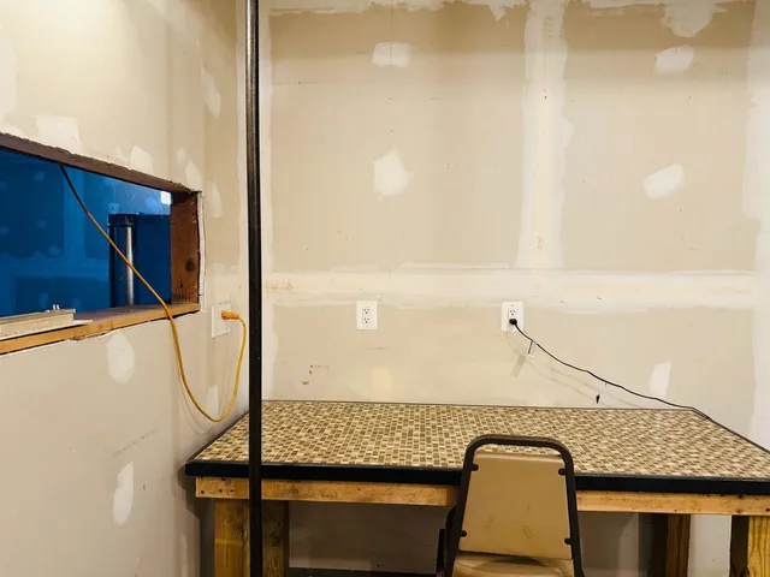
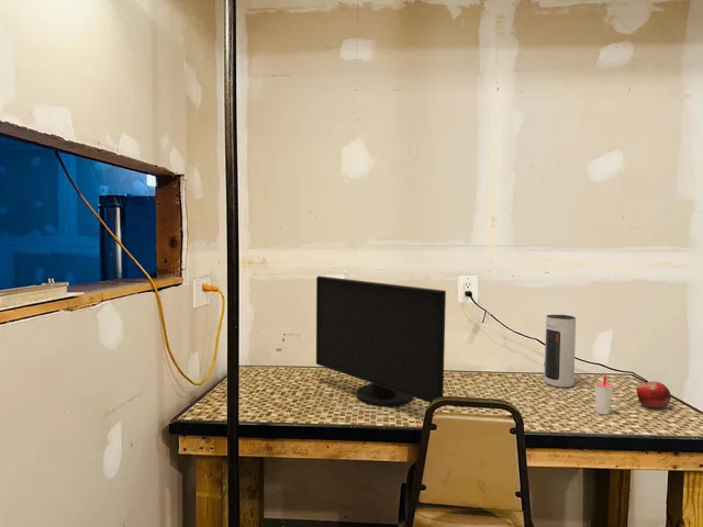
+ speaker (559, 349)
+ fruit (652, 393)
+ cup (603, 393)
+ computer monitor (386, 338)
